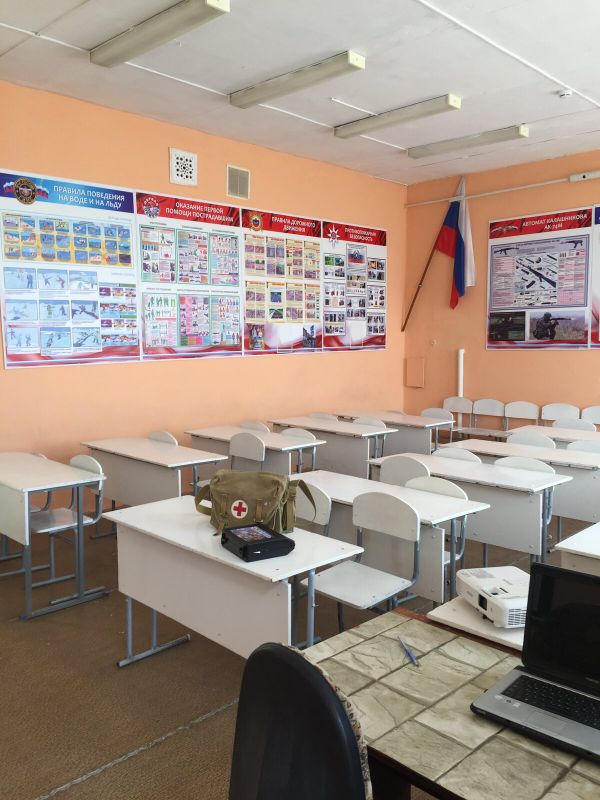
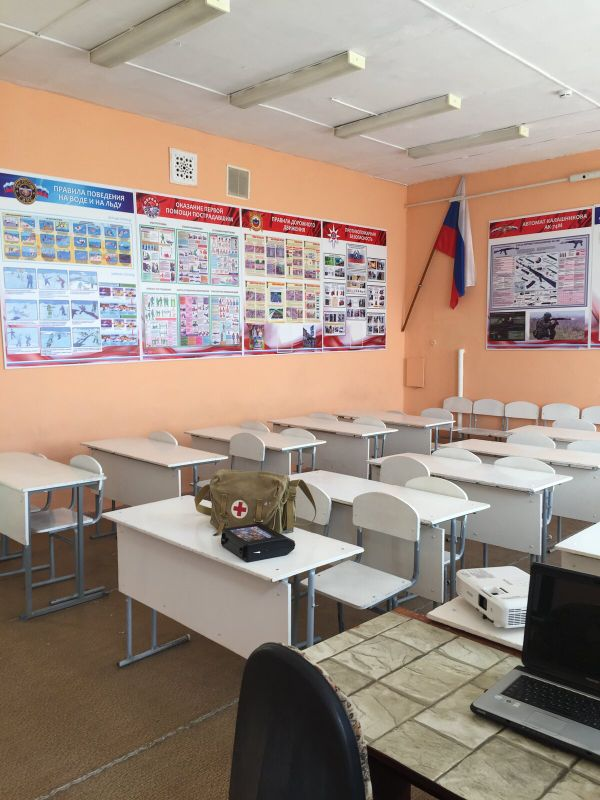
- pen (407, 649)
